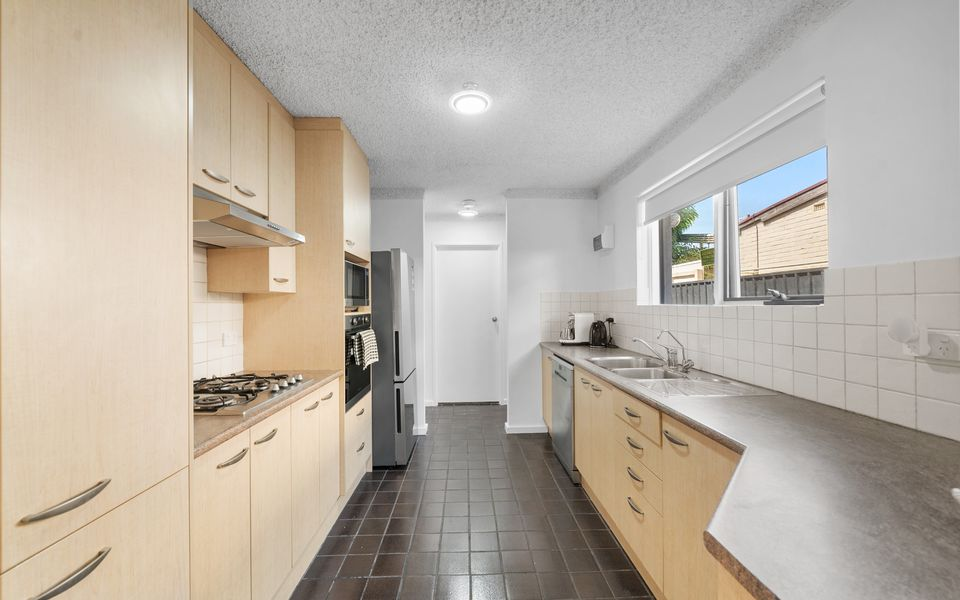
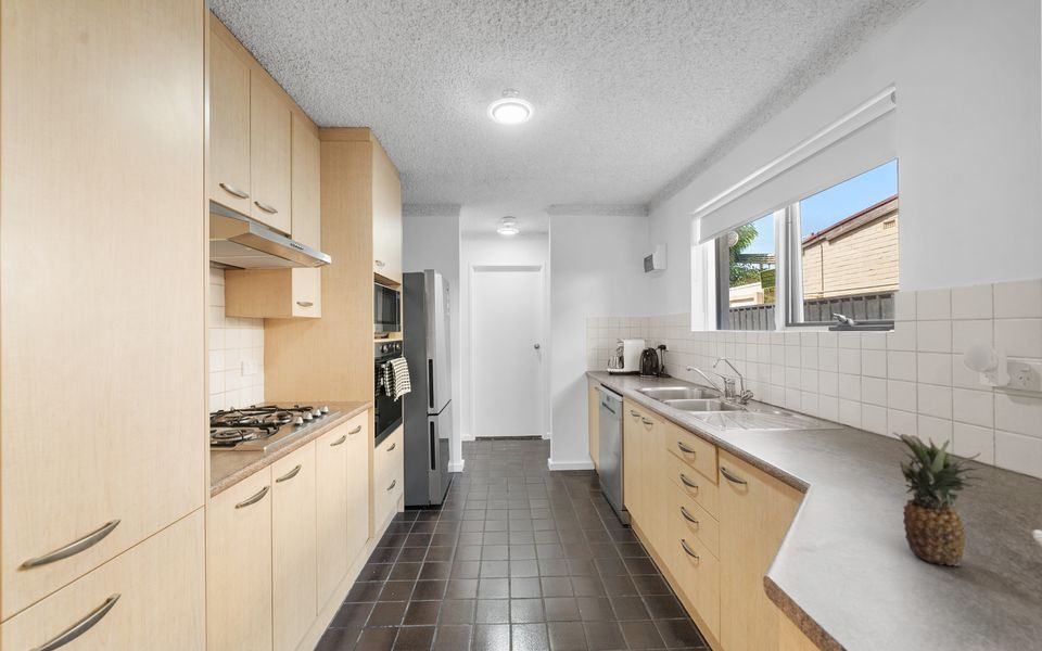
+ fruit (938, 497)
